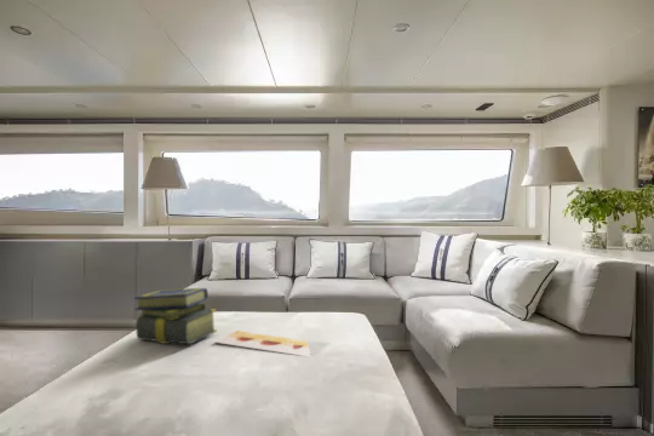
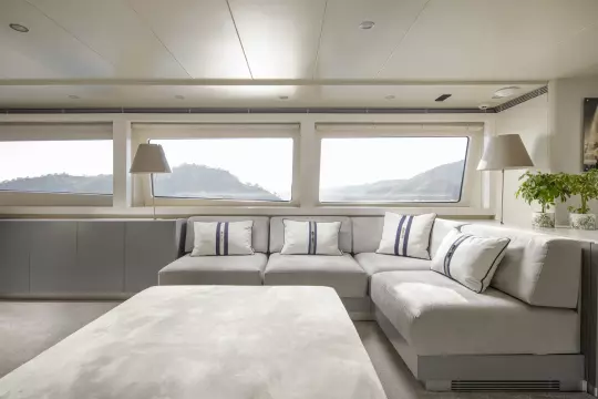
- stack of books (173, 314)
- painting (271, 343)
